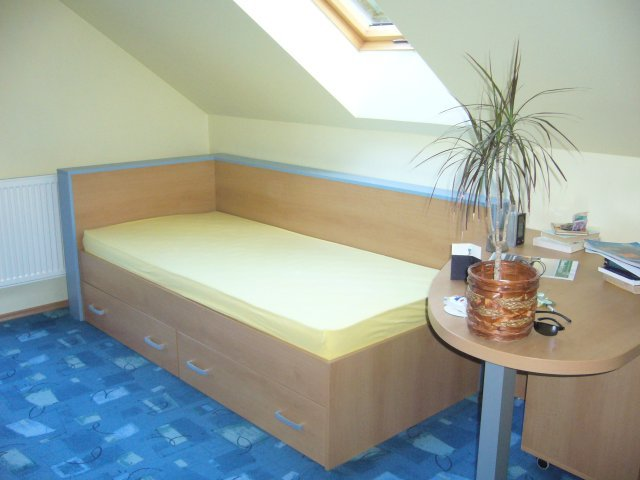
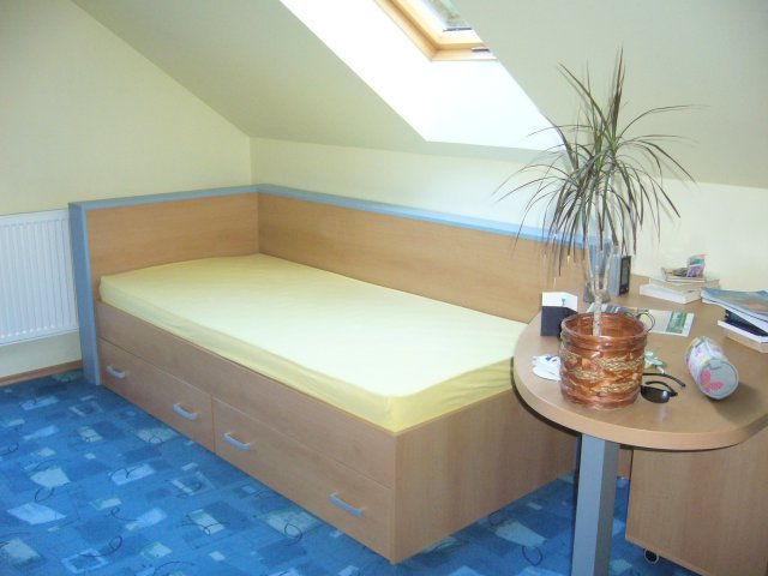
+ pencil case (710, 366)
